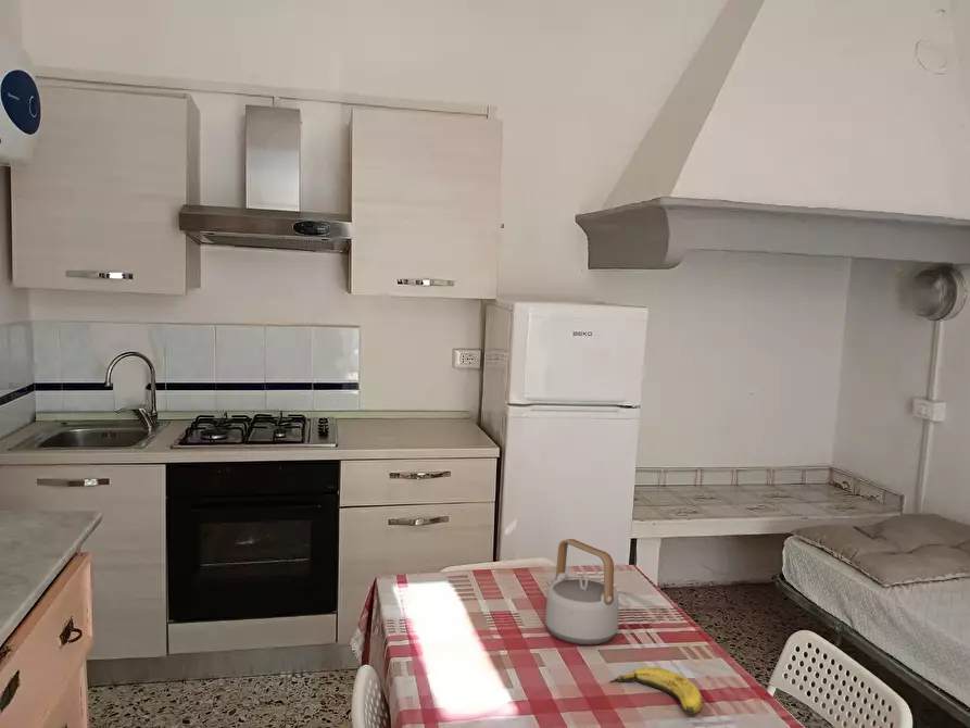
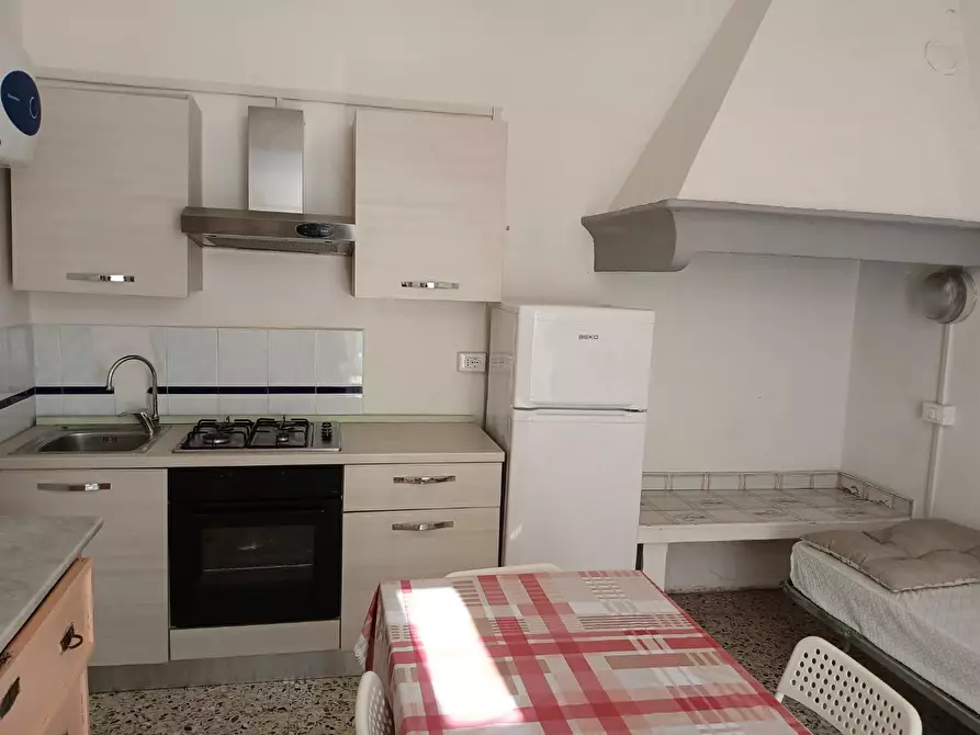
- banana (662, 685)
- teapot (578, 586)
